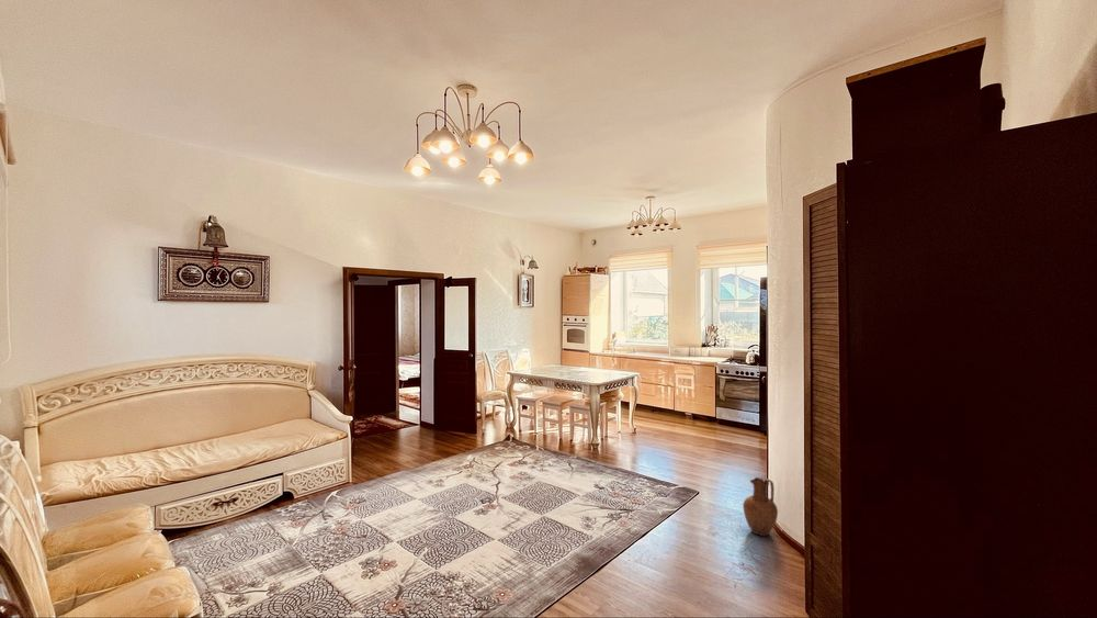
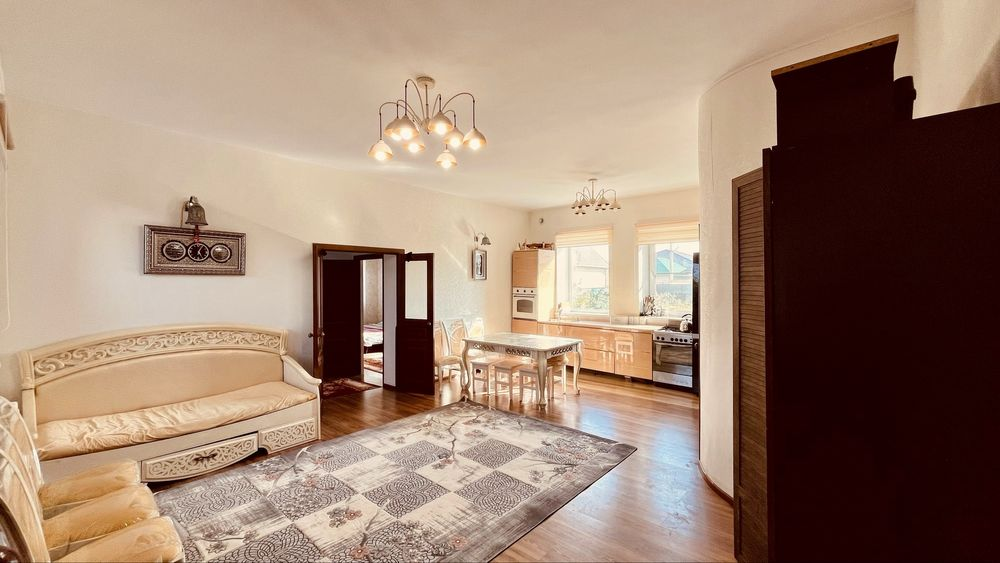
- vase (759, 505)
